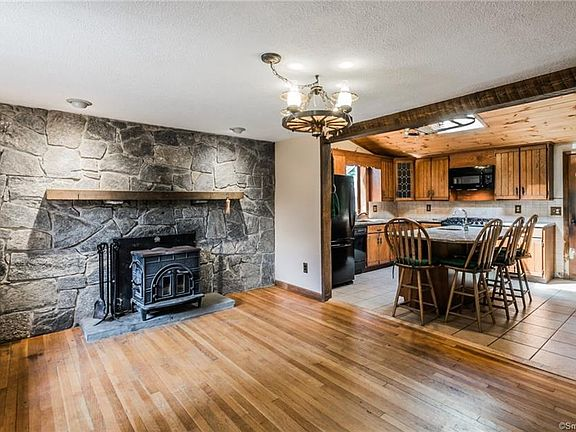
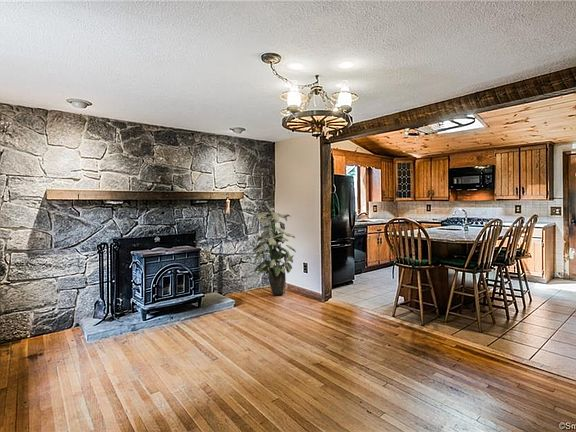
+ indoor plant (273, 250)
